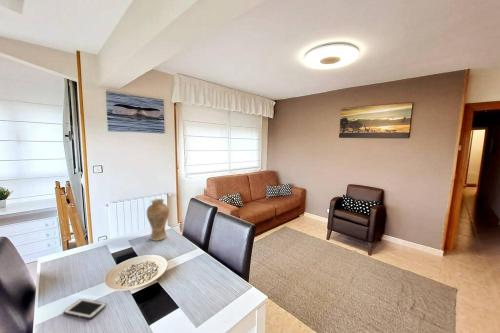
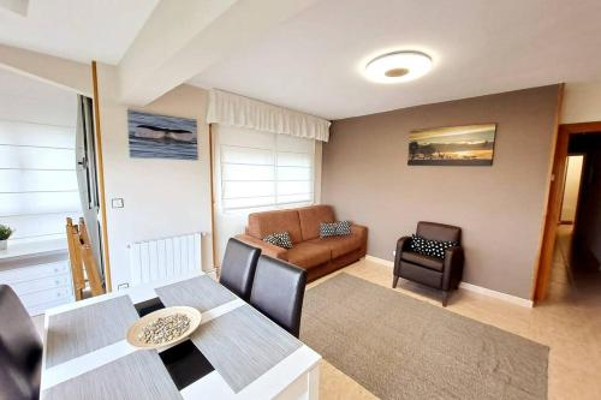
- cell phone (85, 308)
- vase (158, 219)
